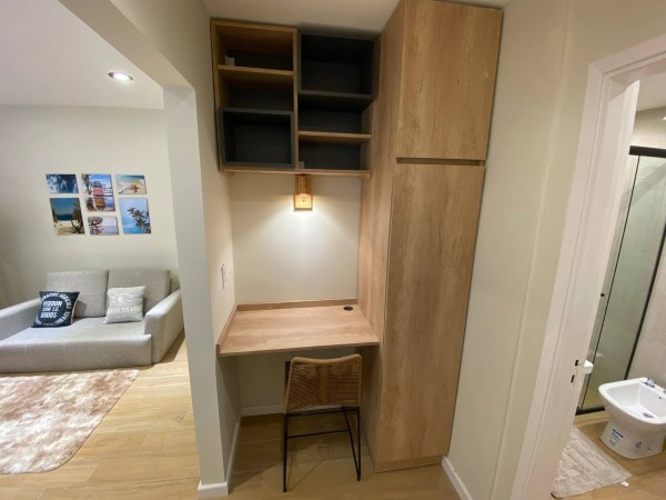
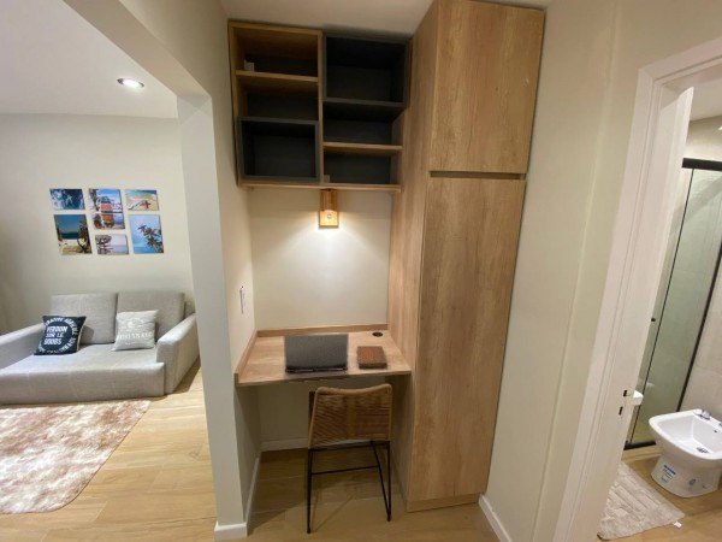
+ notebook (371, 355)
+ laptop computer (316, 344)
